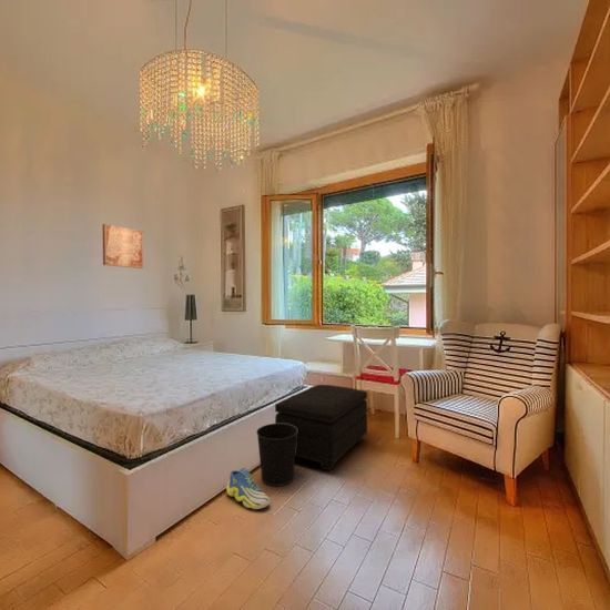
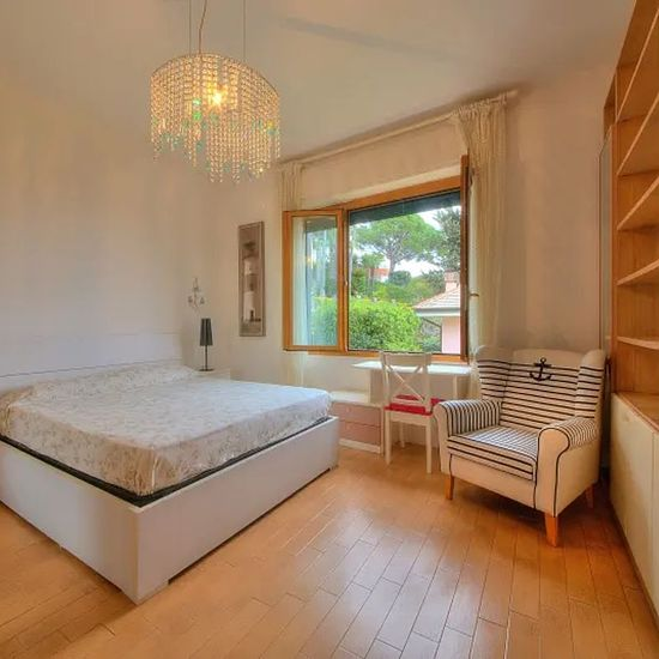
- wall art (123, 246)
- footstool (324, 420)
- wastebasket (277, 454)
- sneaker (246, 486)
